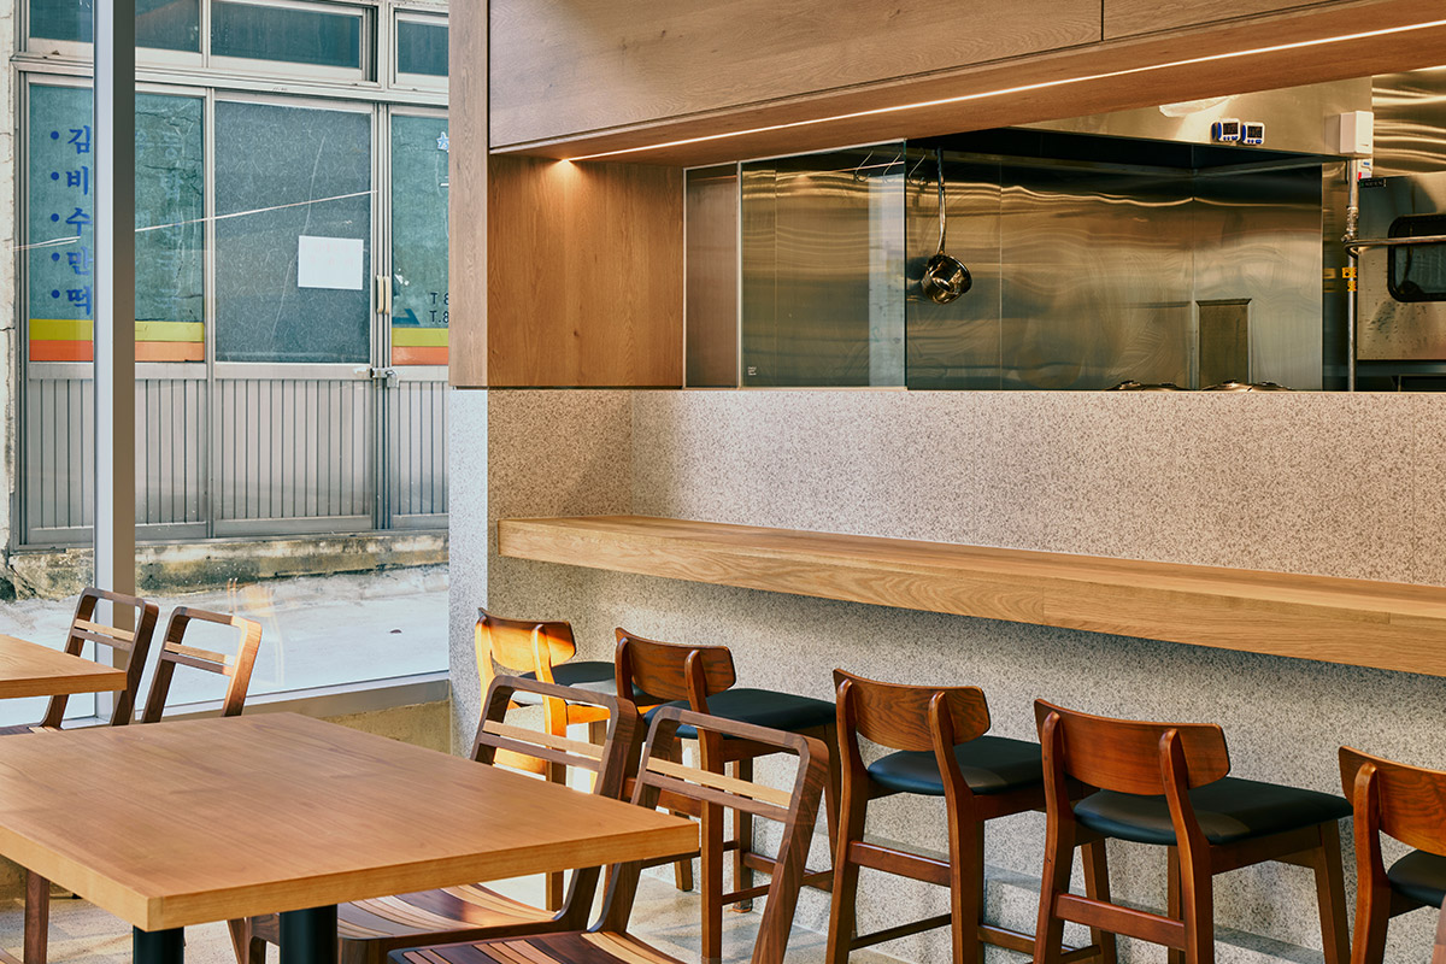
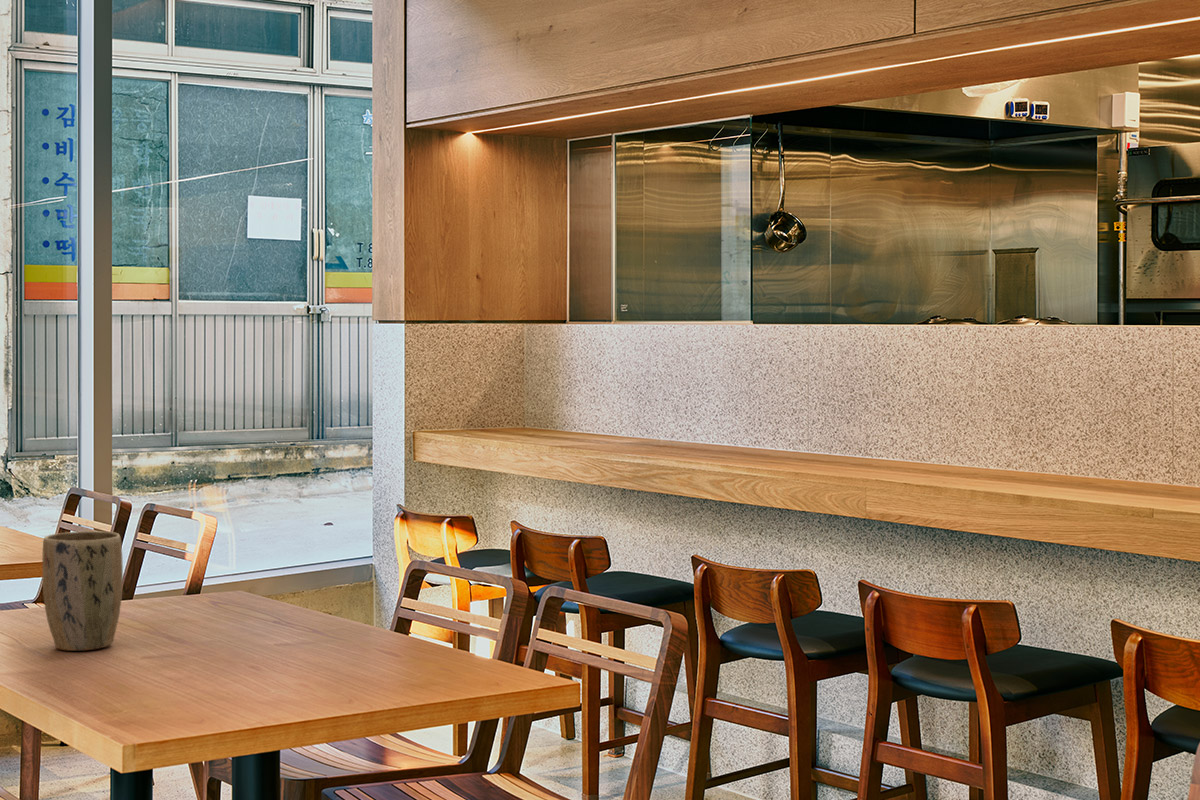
+ plant pot (83, 590)
